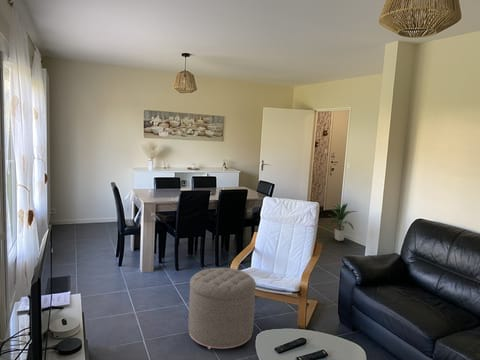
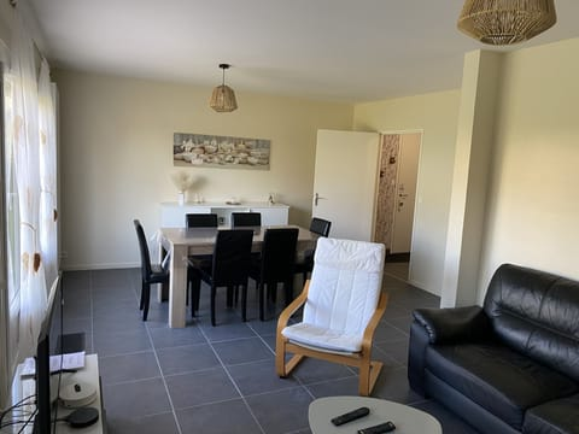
- ottoman (221, 304)
- indoor plant (339, 220)
